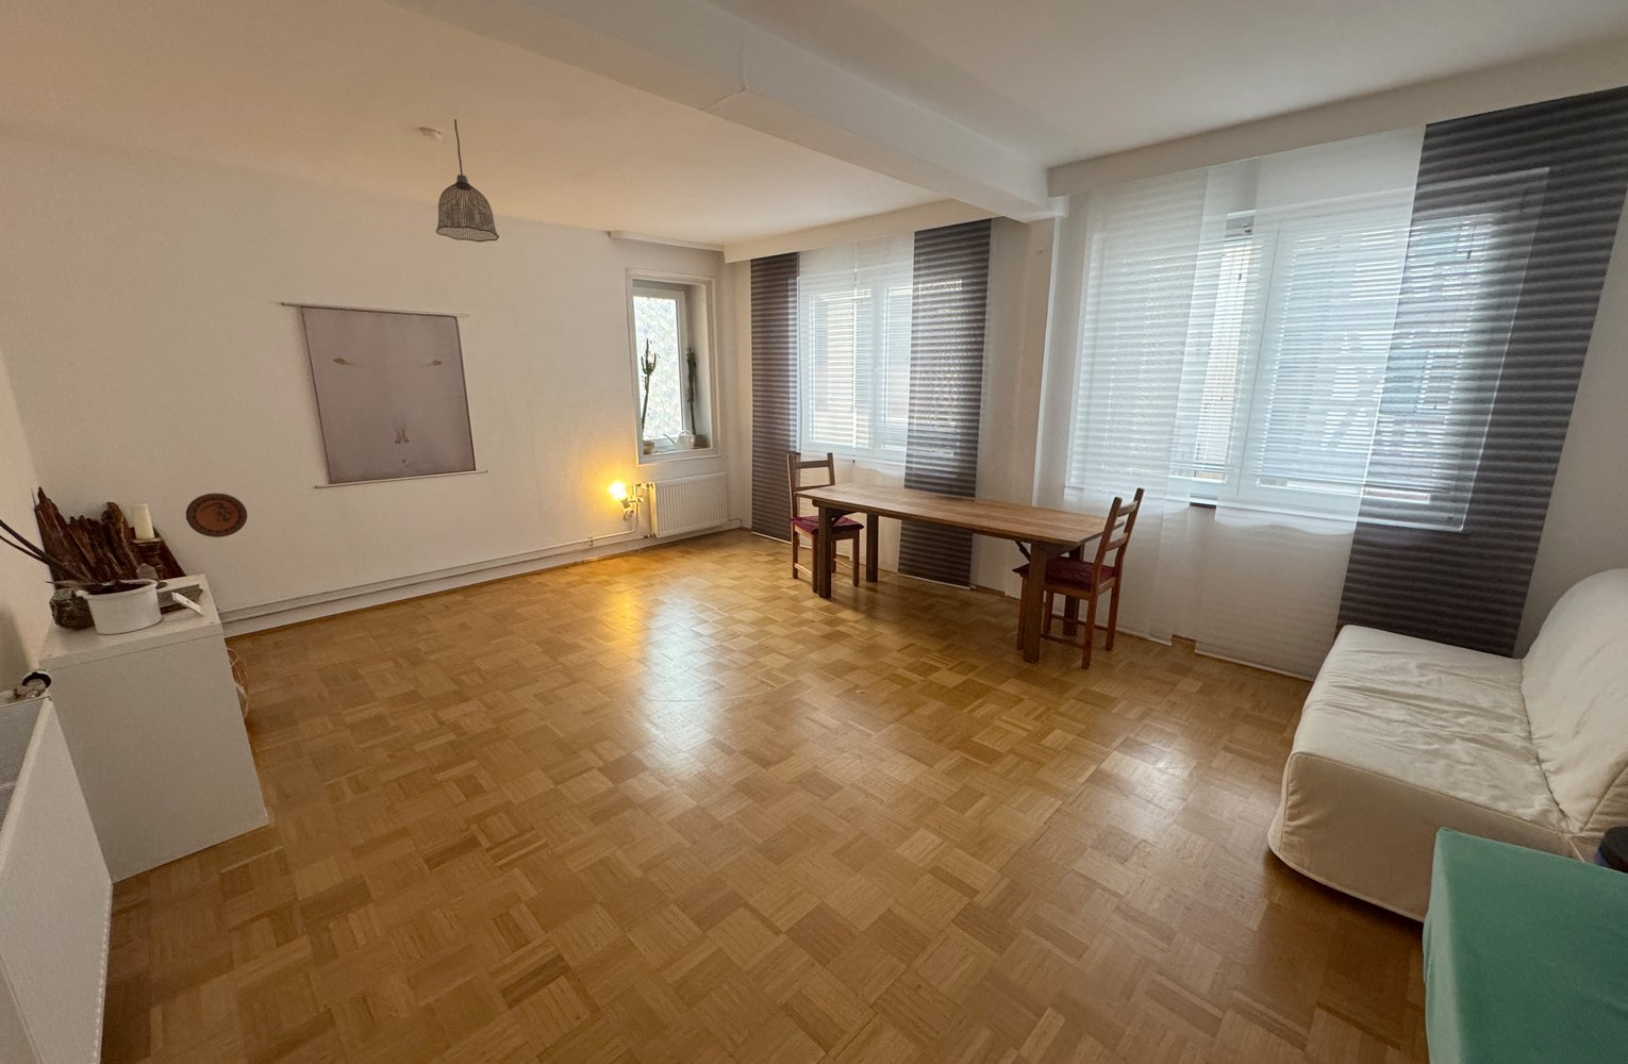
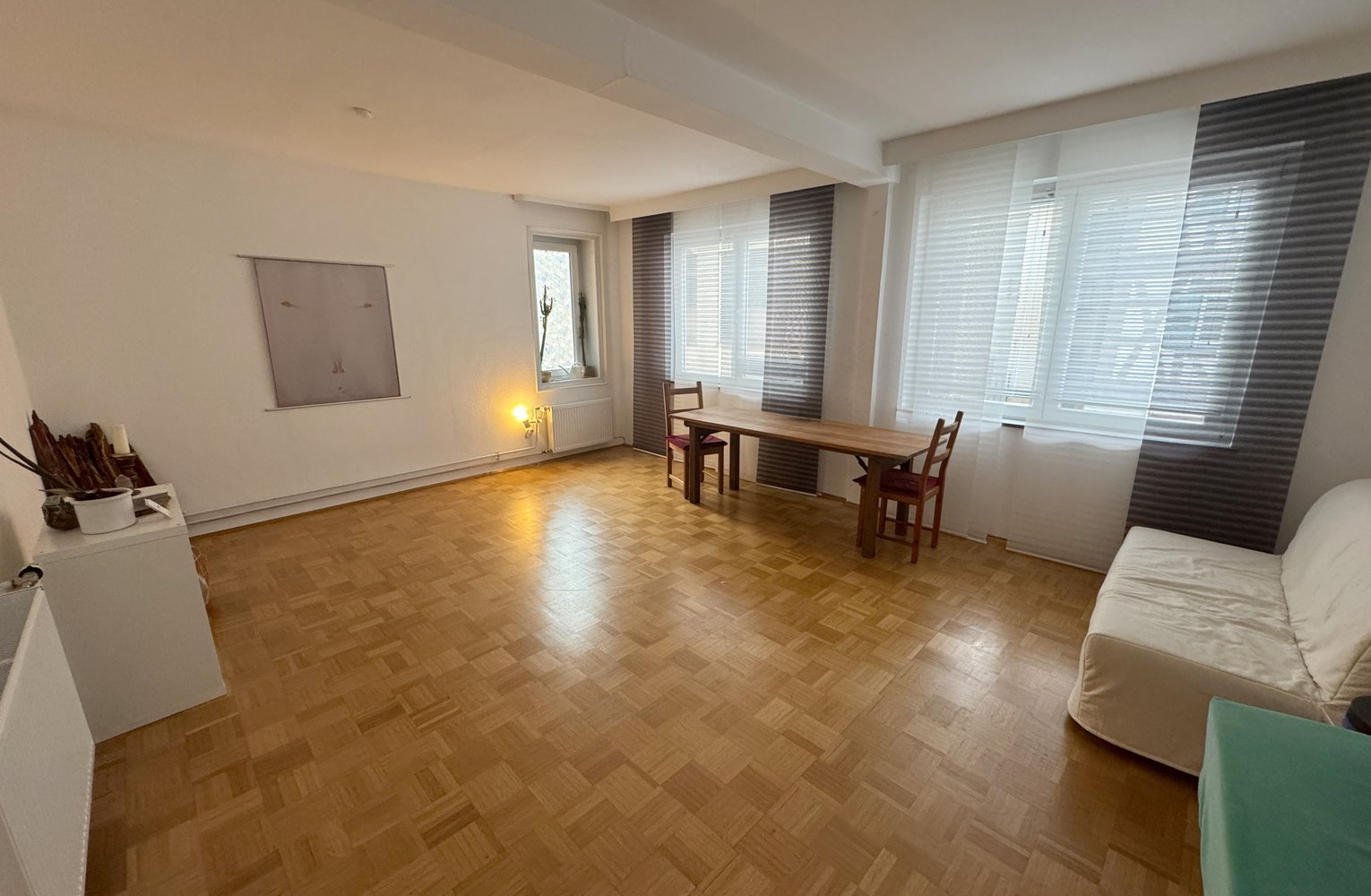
- decorative plate (217, 515)
- pendant lamp (462, 178)
